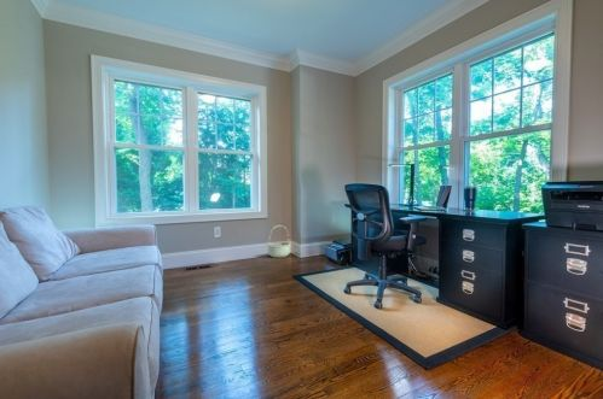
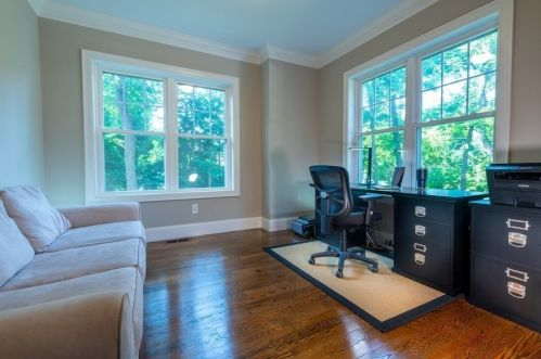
- basket (279, 242)
